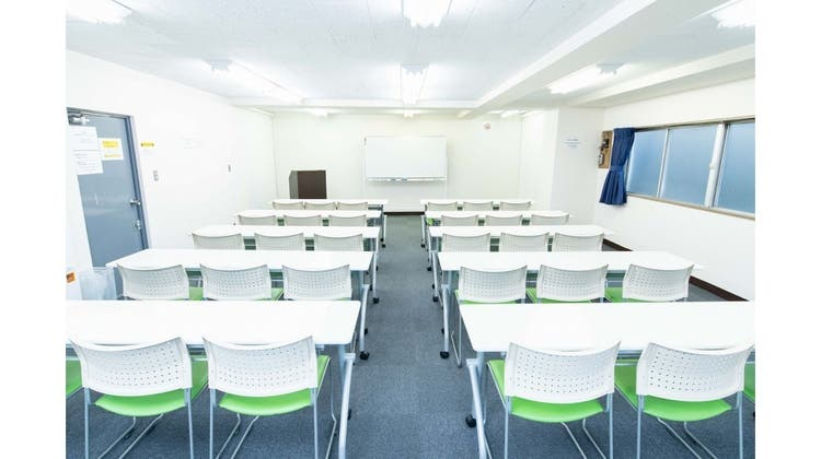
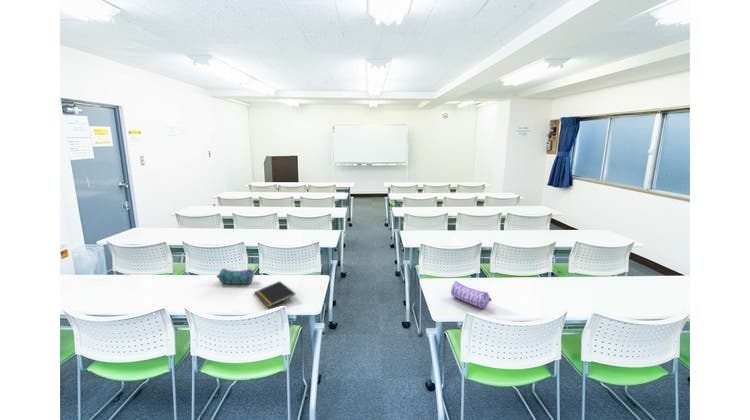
+ pencil case (236, 275)
+ notepad (274, 293)
+ pencil case (469, 294)
